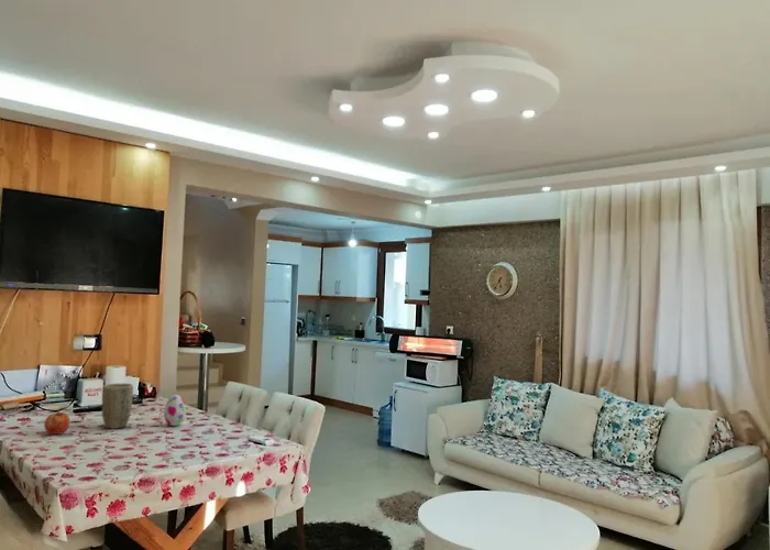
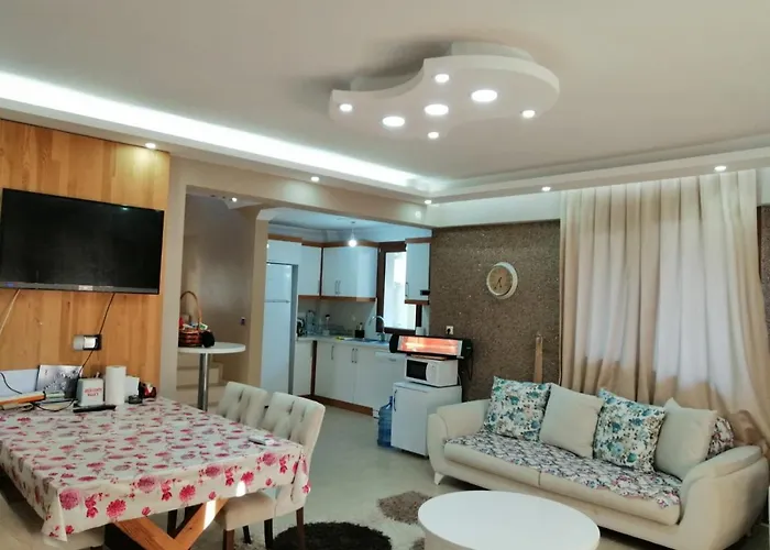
- decorative egg (175, 409)
- fruit (57, 421)
- plant pot (117, 405)
